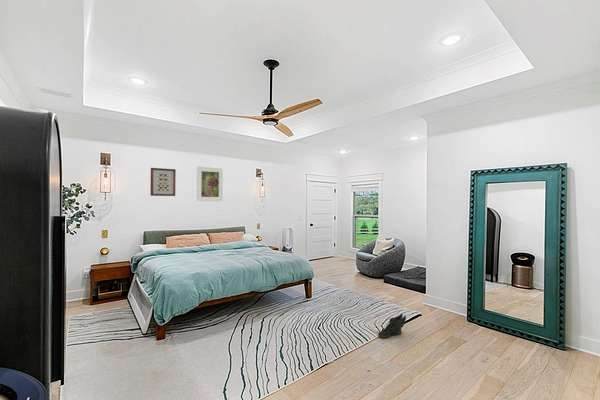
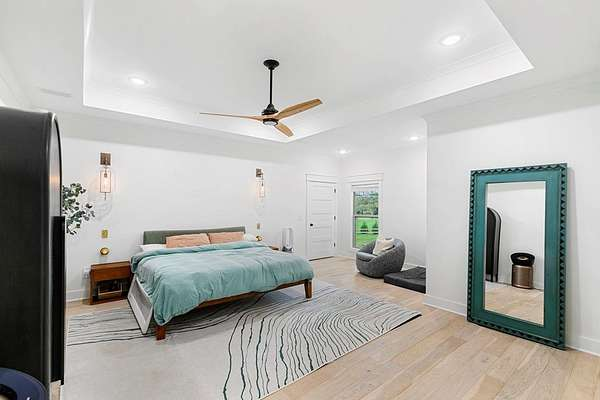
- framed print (210, 184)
- wall art (163, 182)
- sneaker (391, 325)
